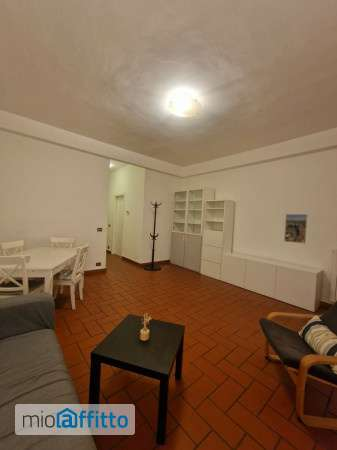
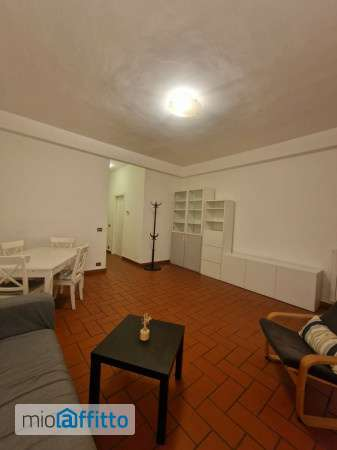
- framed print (295, 228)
